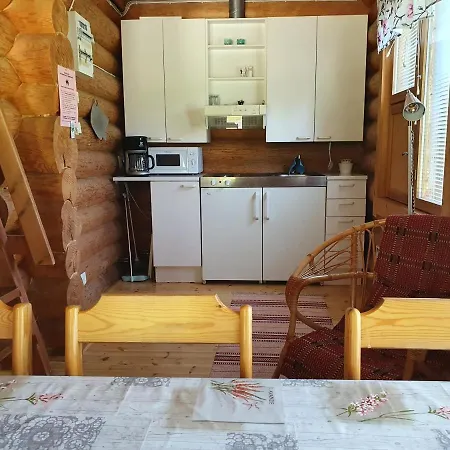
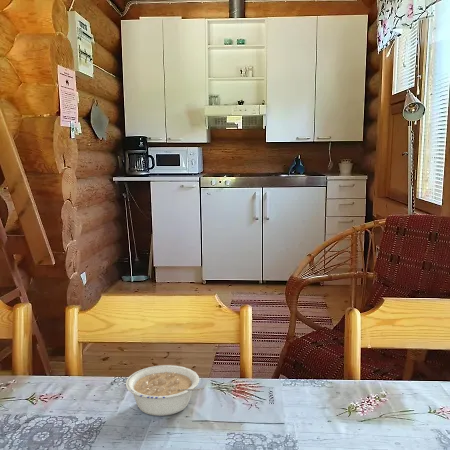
+ legume (165, 389)
